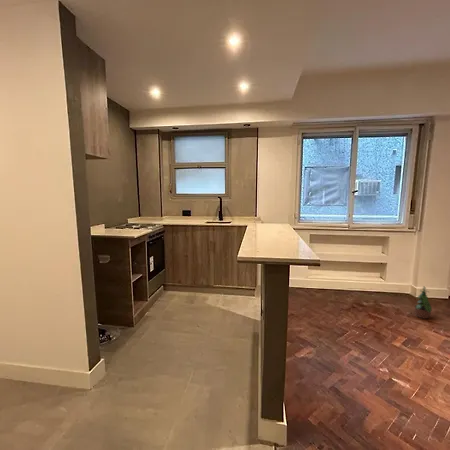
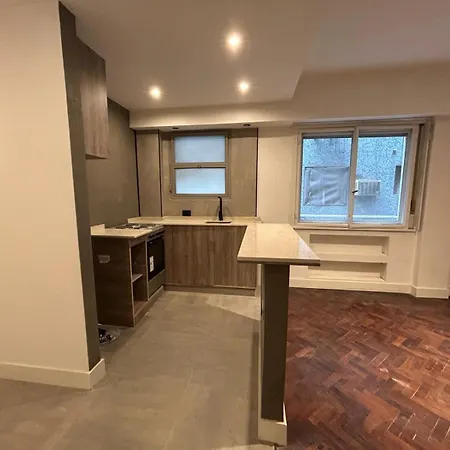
- potted plant (424, 301)
